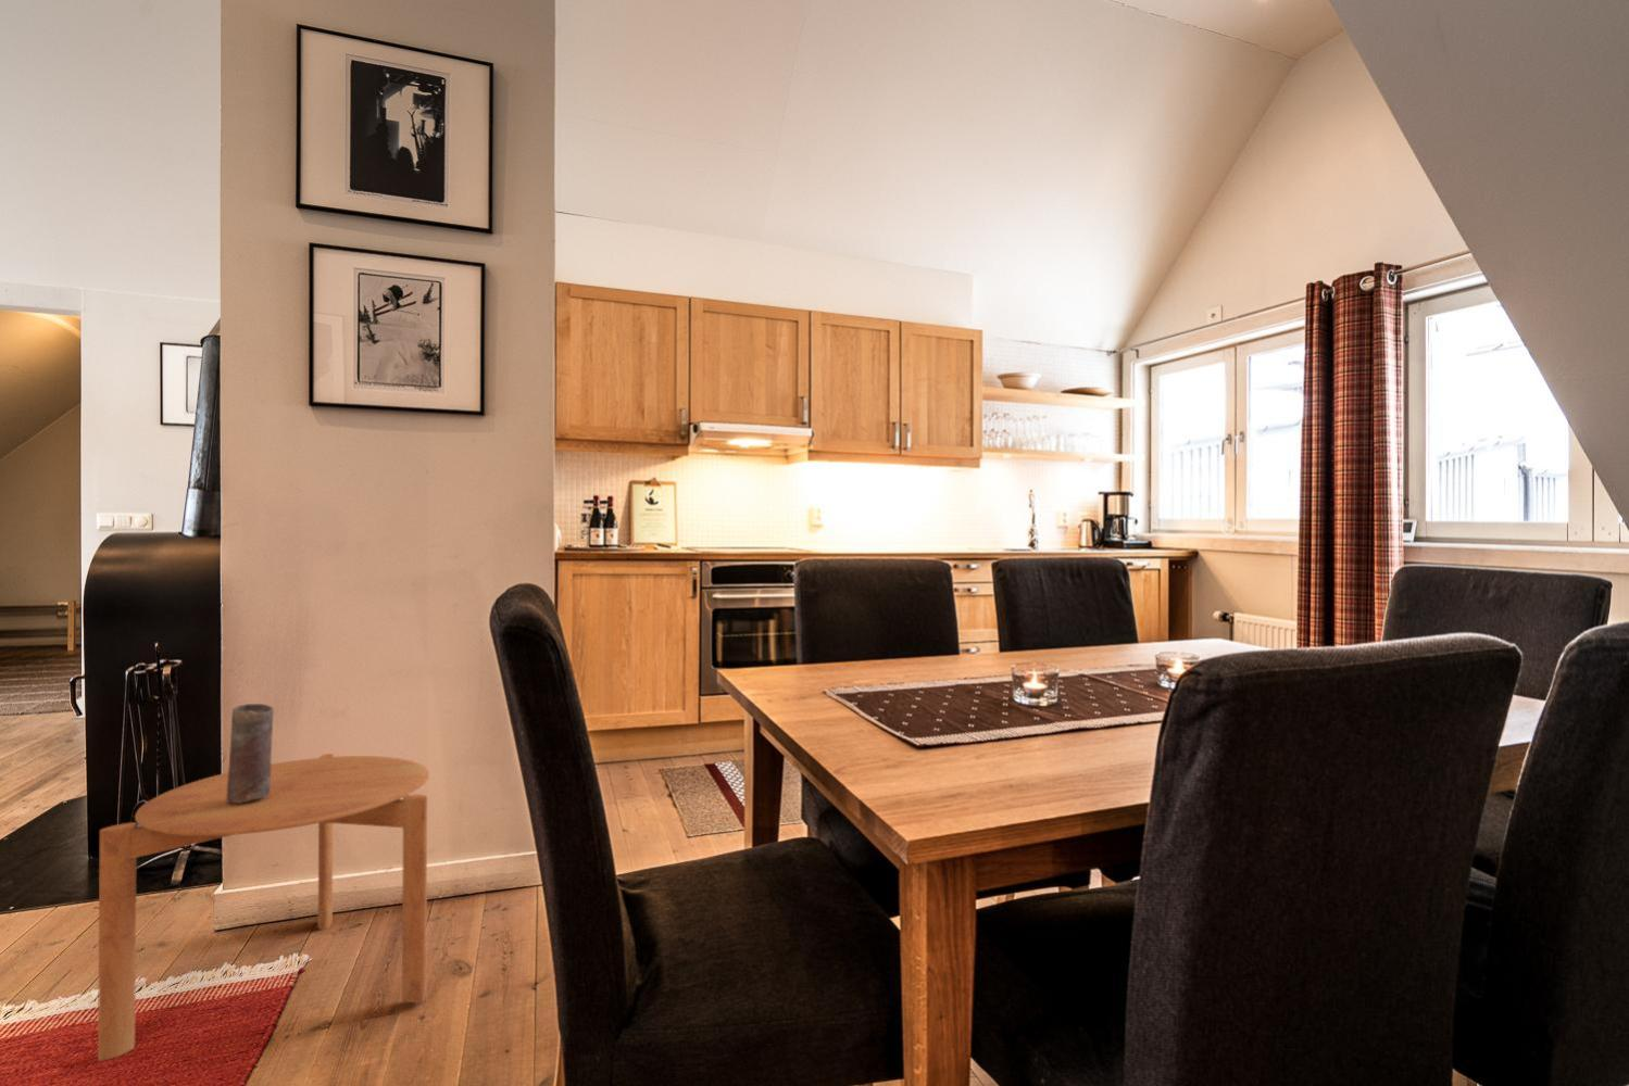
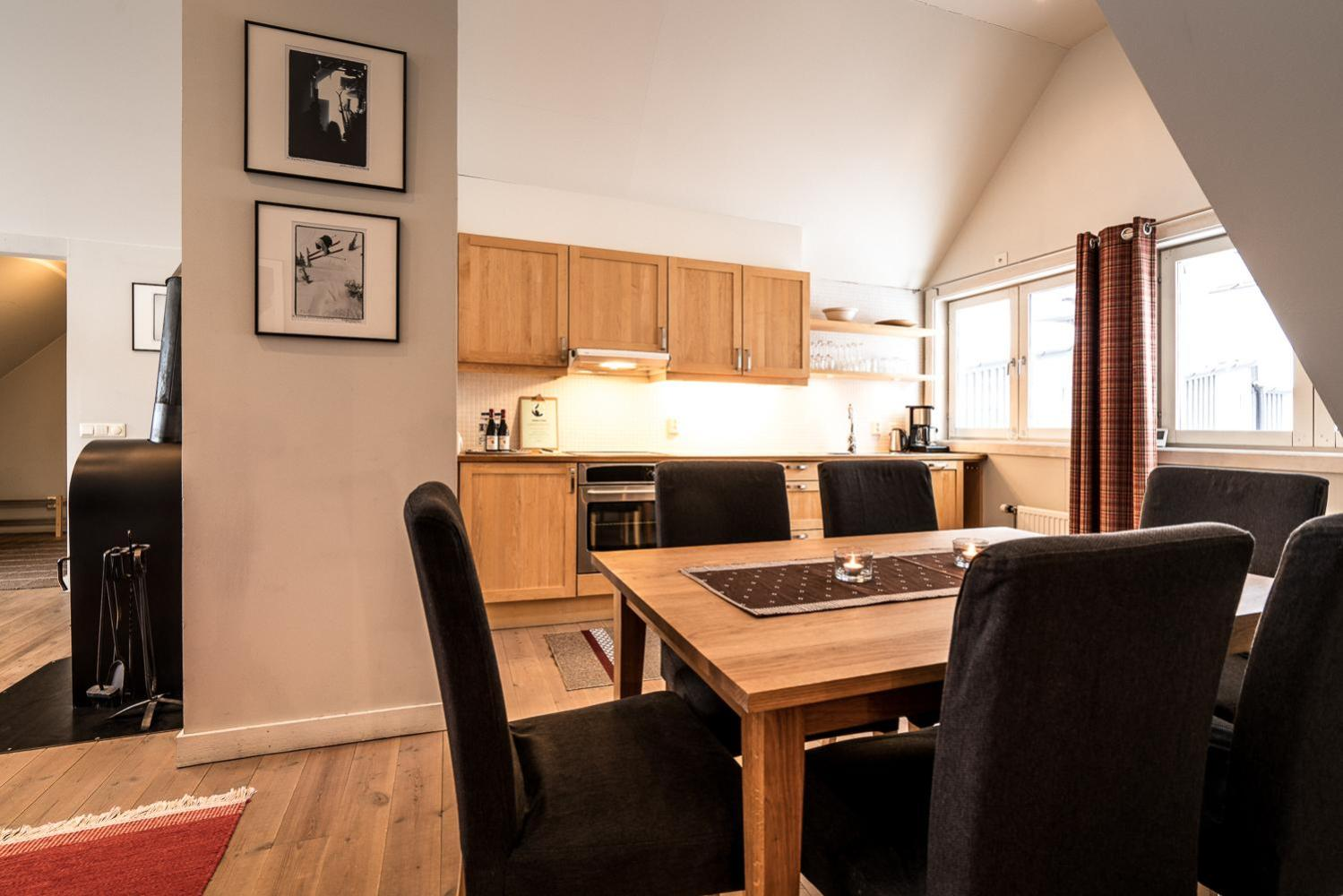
- side table (319, 880)
- candle (250, 751)
